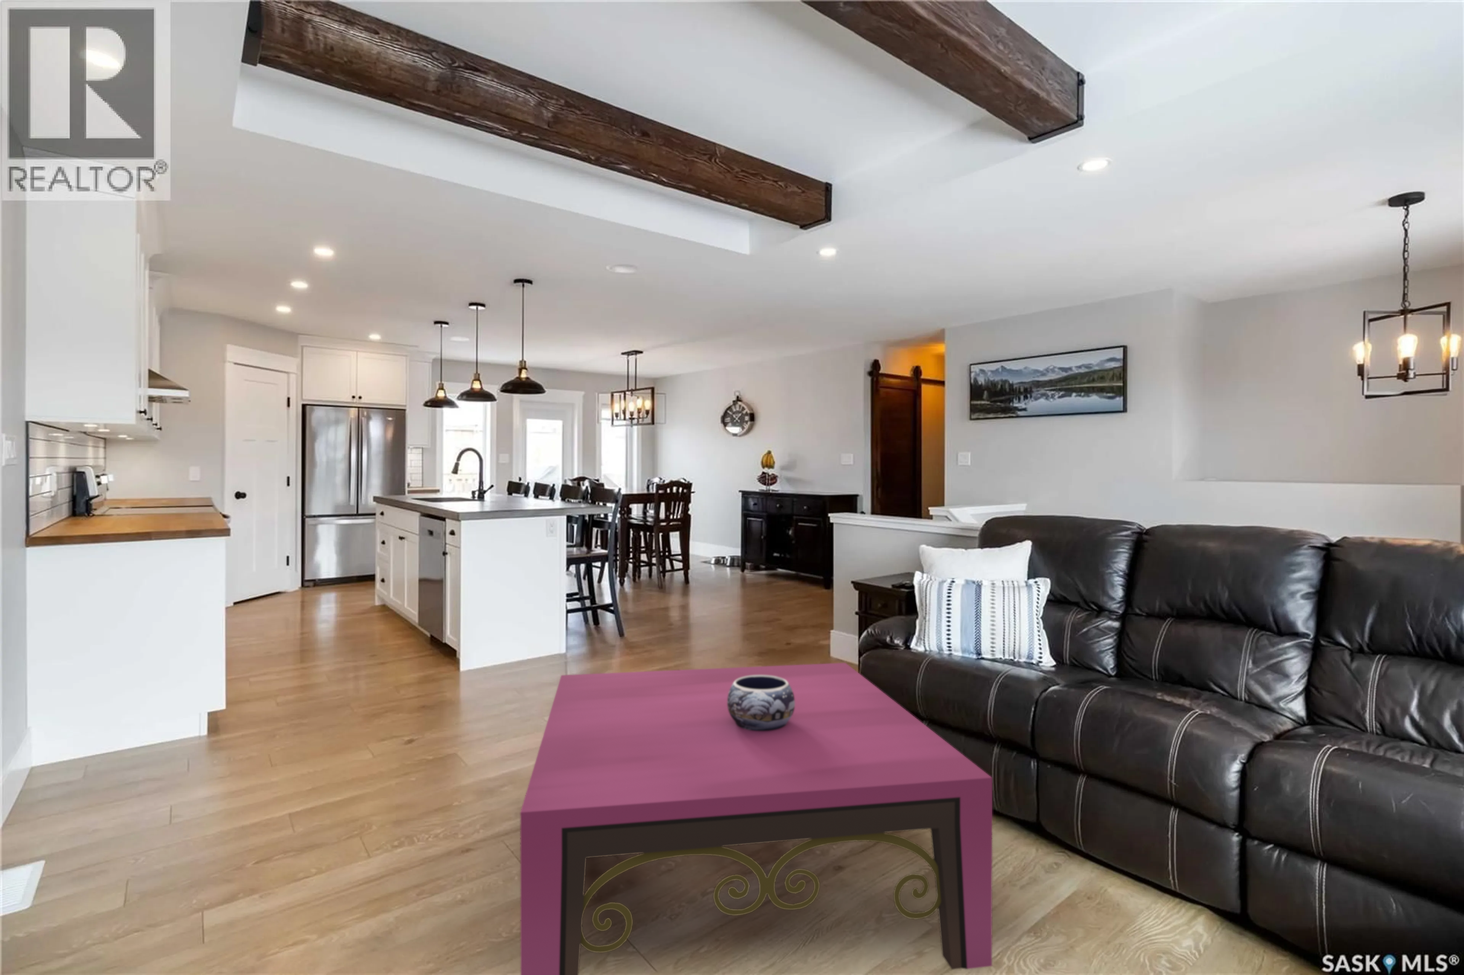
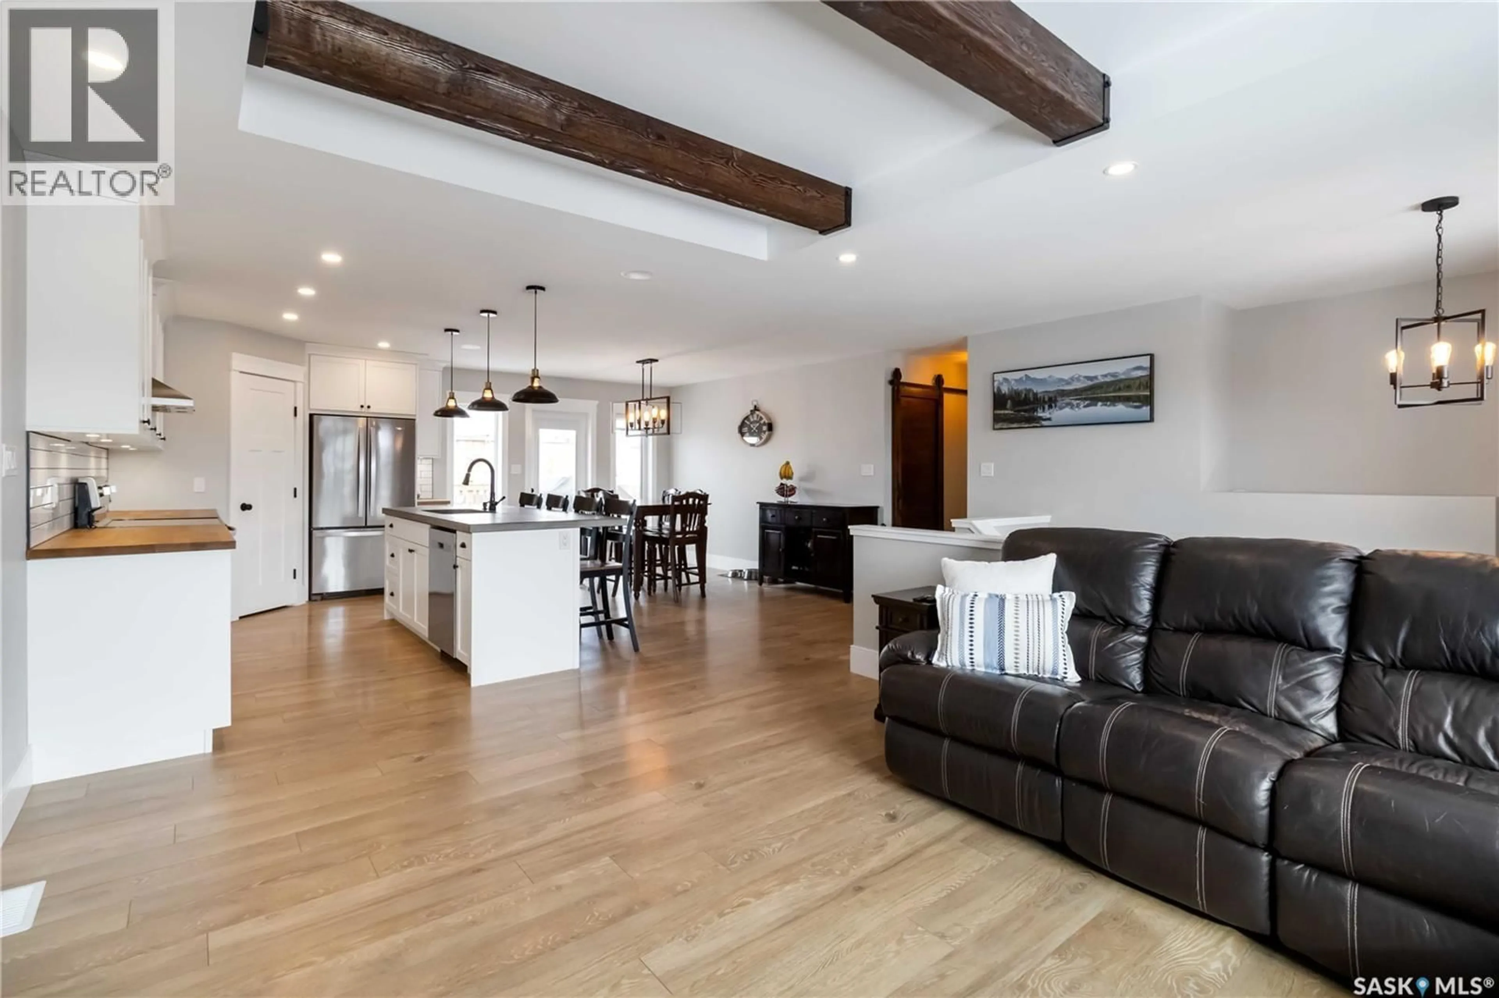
- decorative bowl (761, 702)
- coffee table (730, 790)
